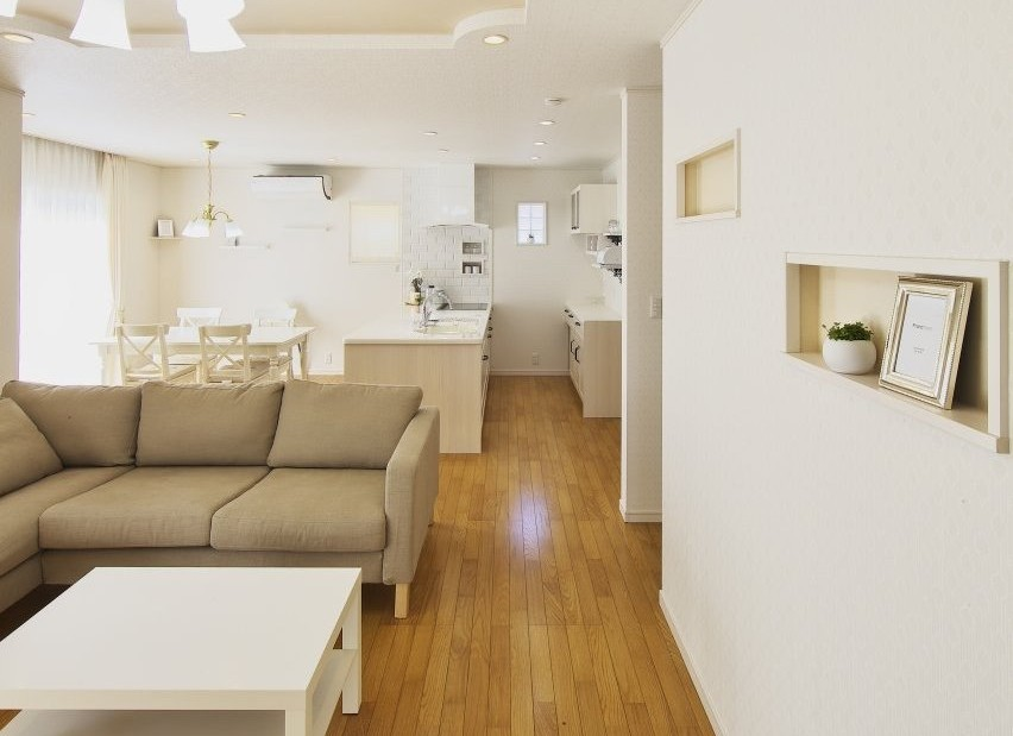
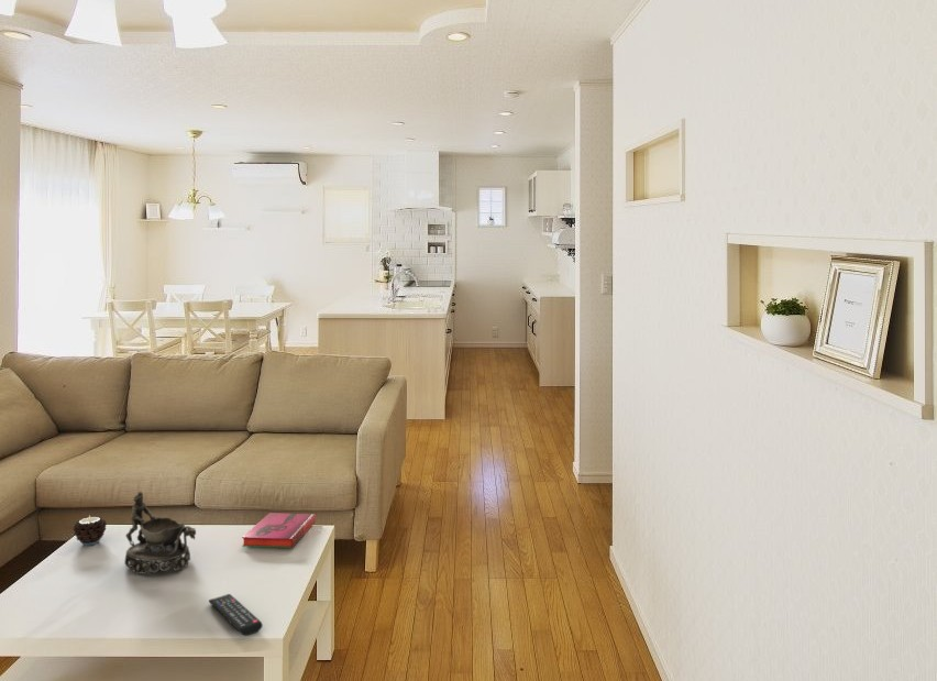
+ remote control (234, 613)
+ candle (89, 528)
+ hardback book (280, 529)
+ decorative bowl (163, 529)
